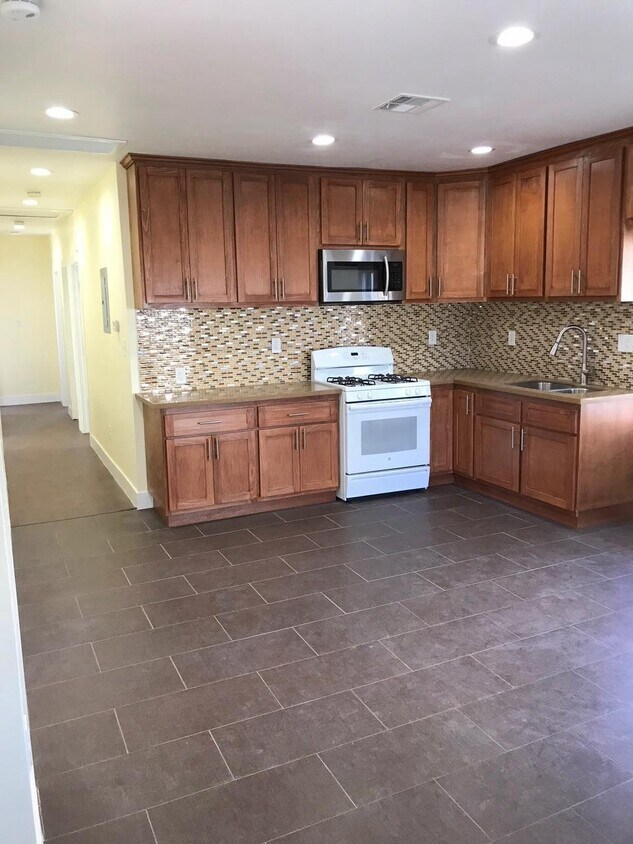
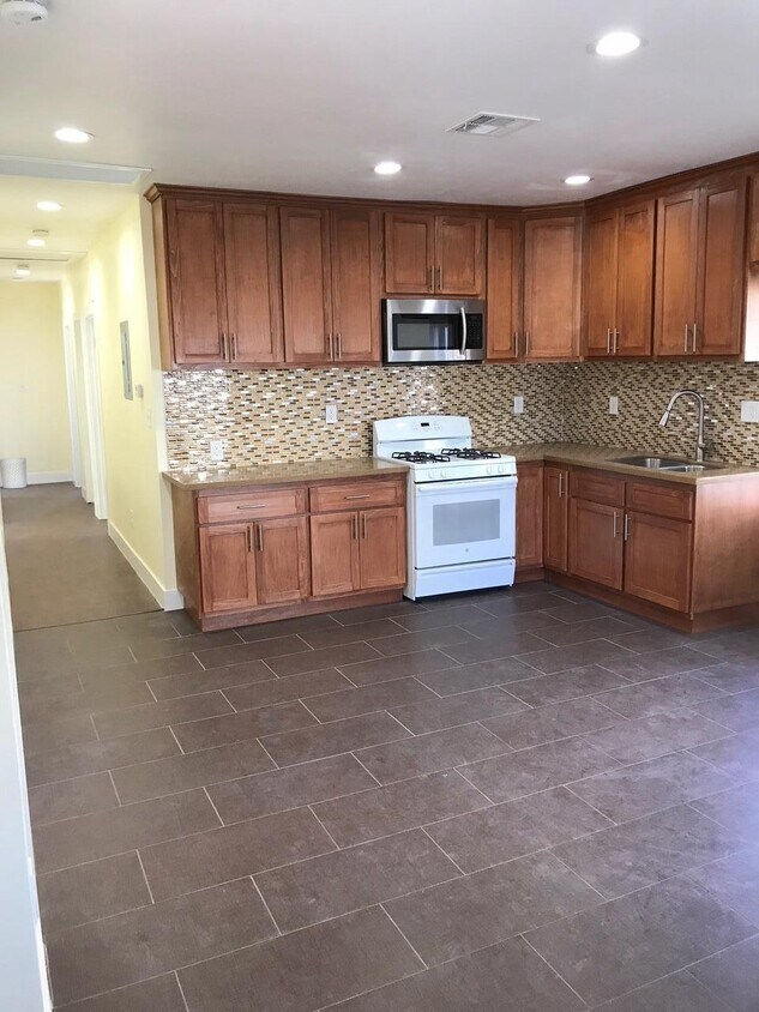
+ waste bin (13, 472)
